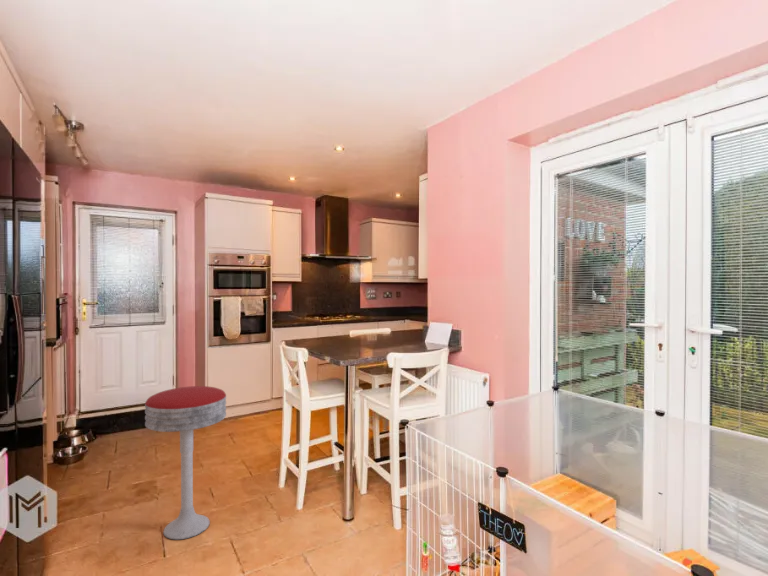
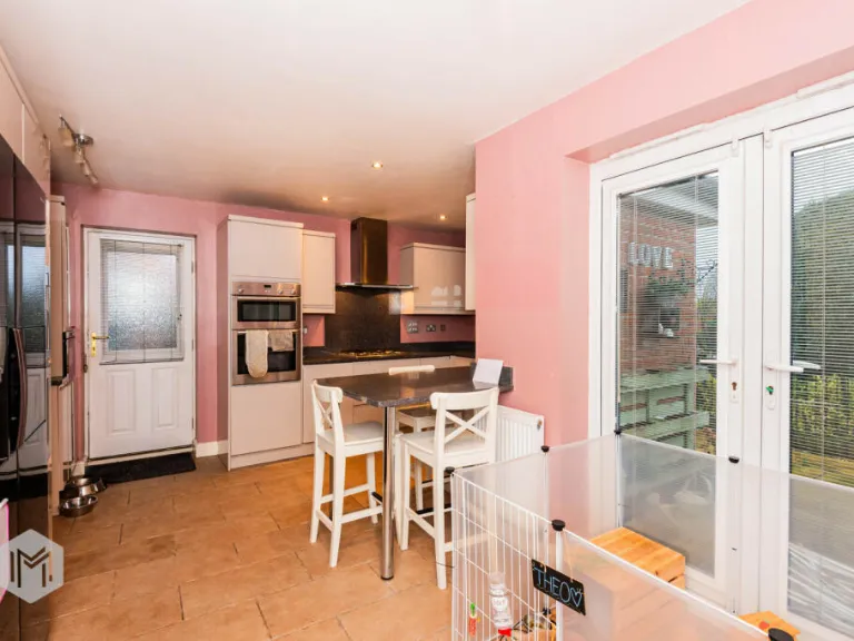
- bar stool (187, 458)
